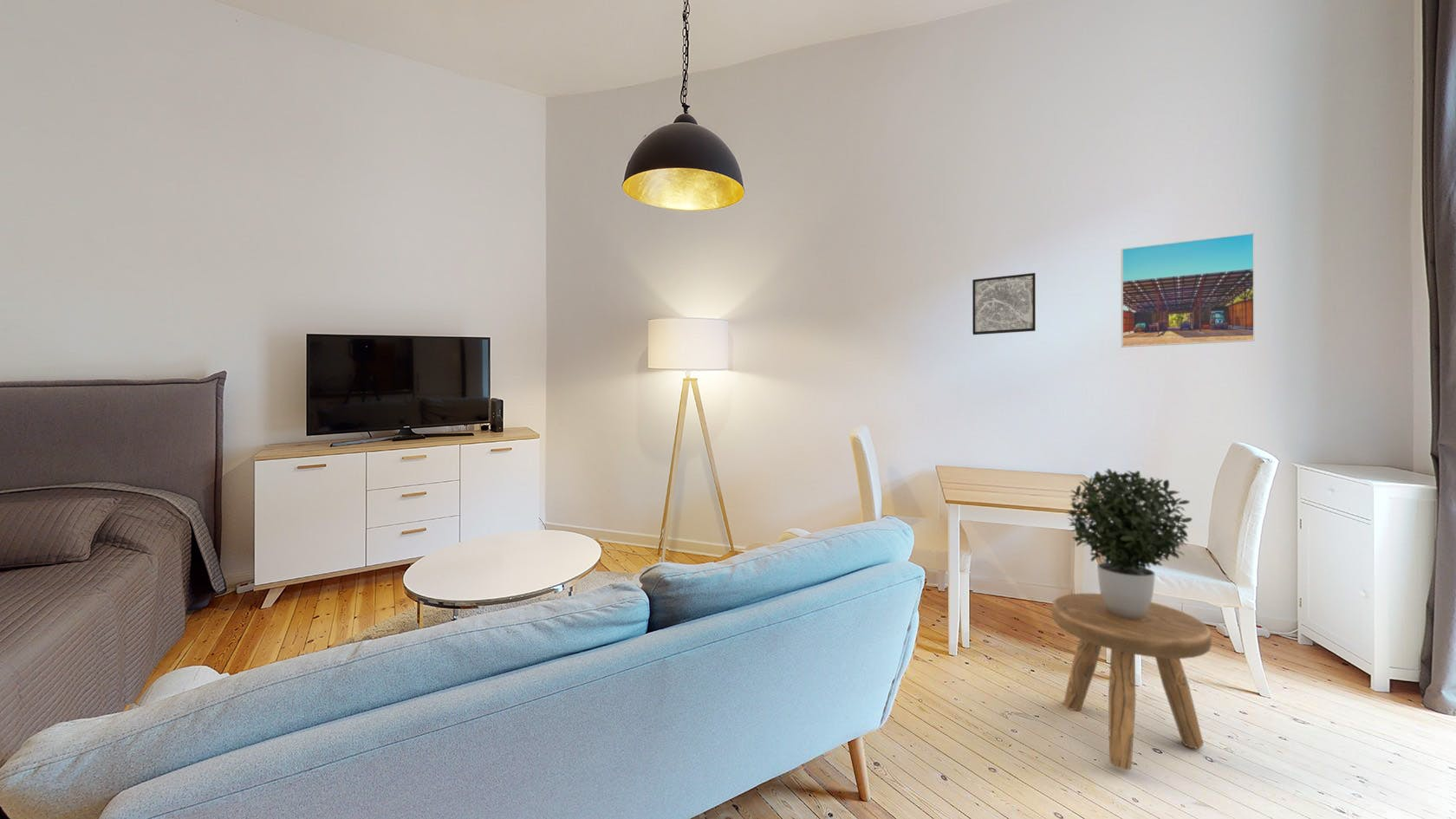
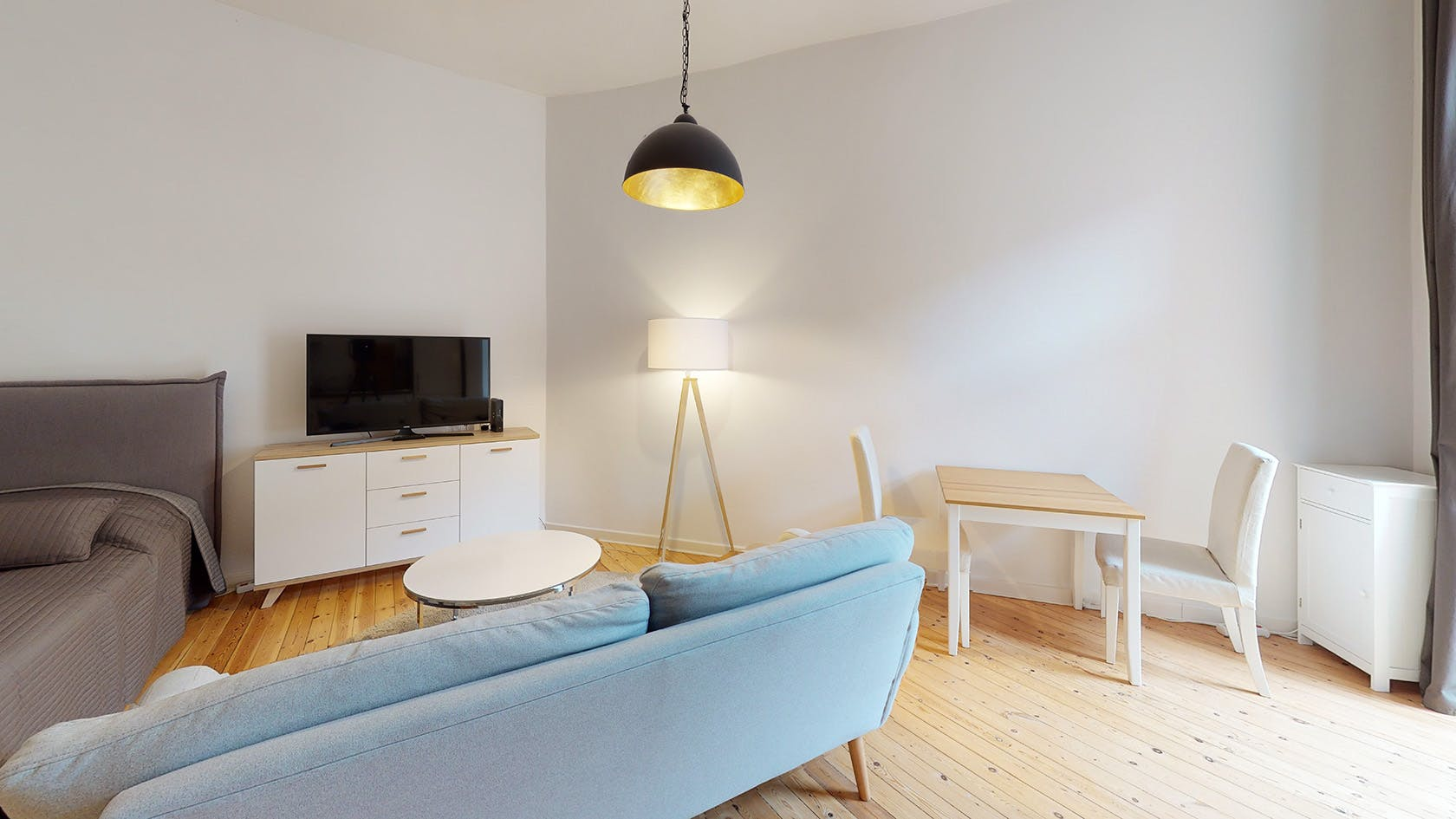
- stool (1126, 676)
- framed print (1184, 293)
- wall art (1003, 304)
- potted plant (1123, 540)
